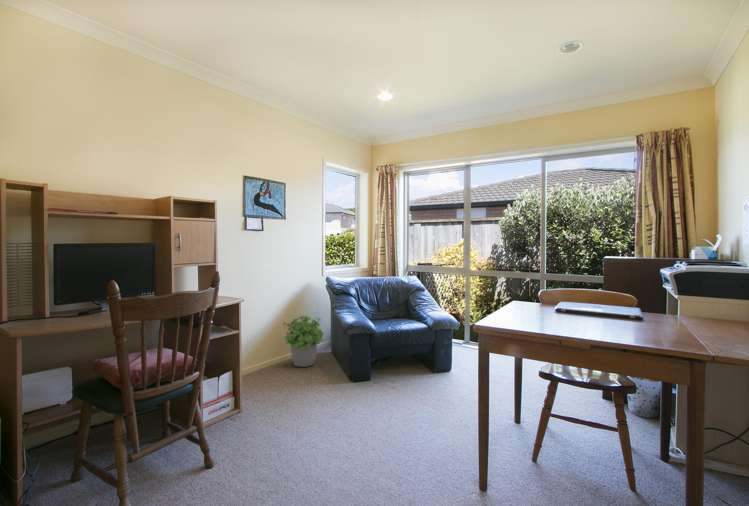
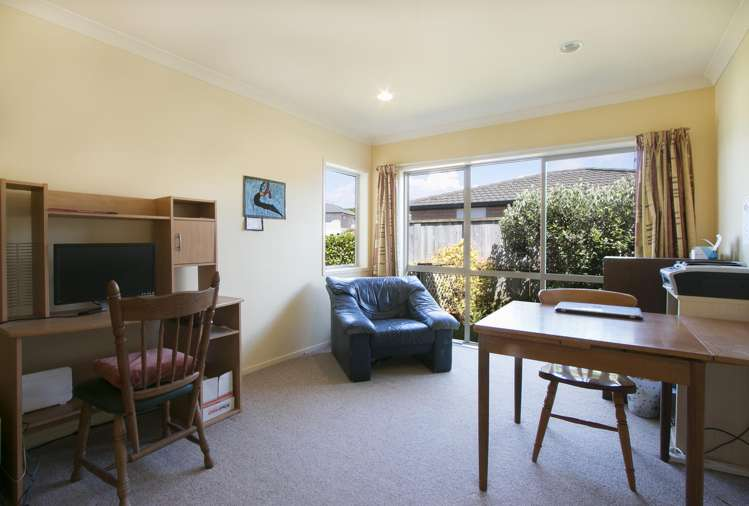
- potted plant (304, 339)
